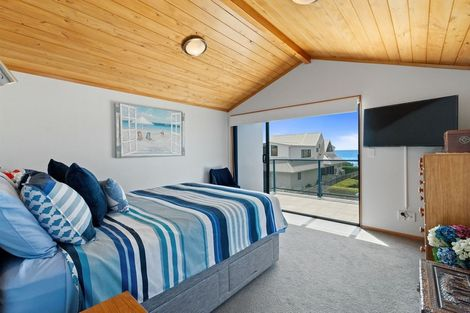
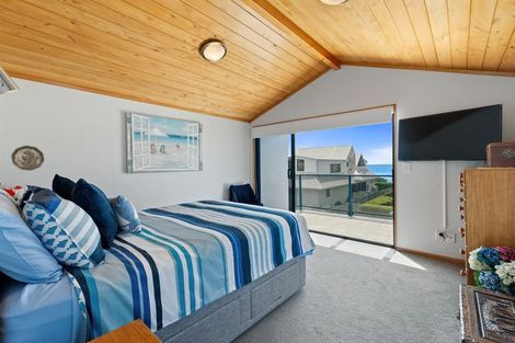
+ decorative plate (27, 158)
